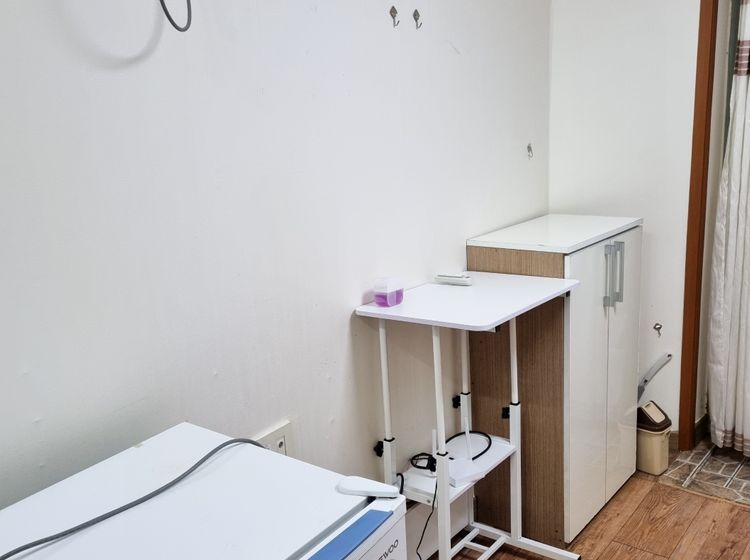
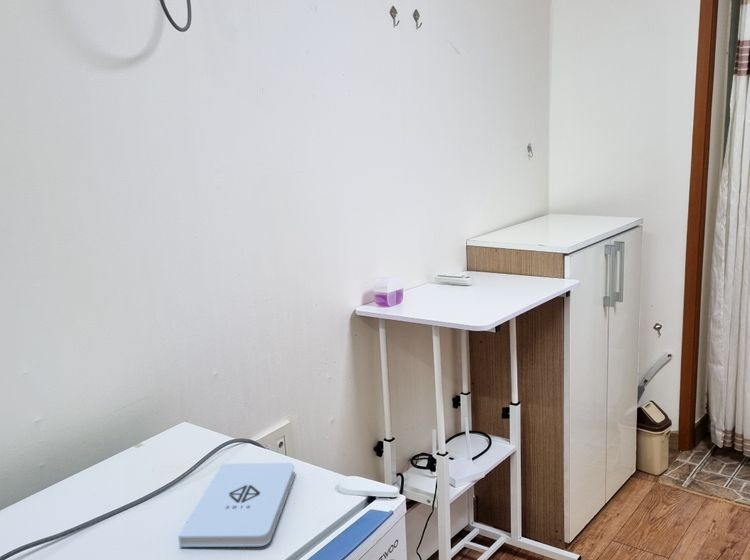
+ notepad (242, 500)
